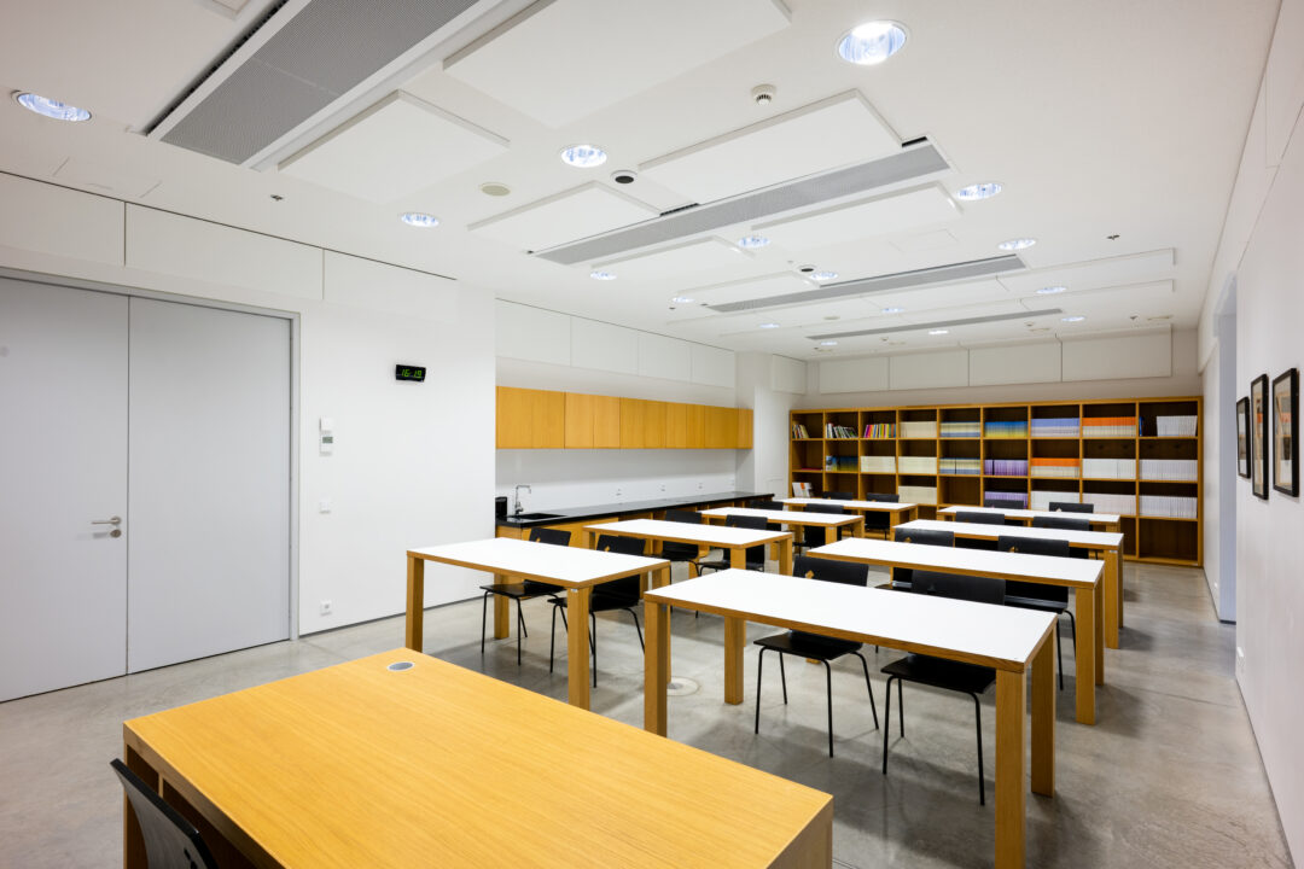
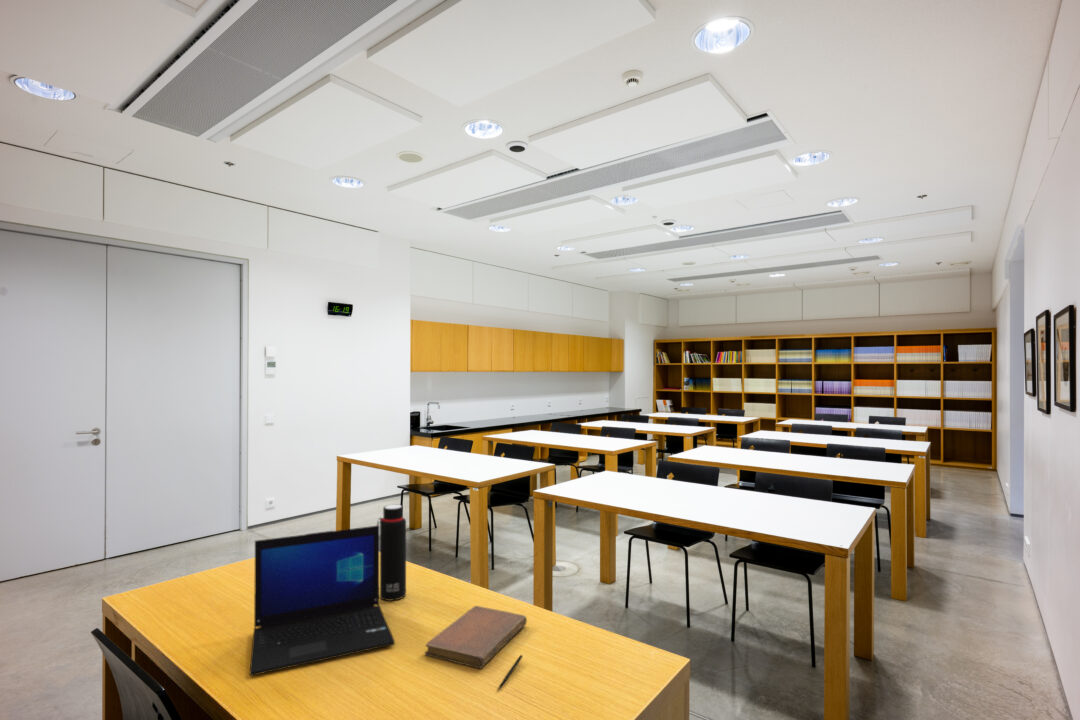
+ water bottle (390, 551)
+ notebook (478, 634)
+ laptop (322, 591)
+ pen (509, 672)
